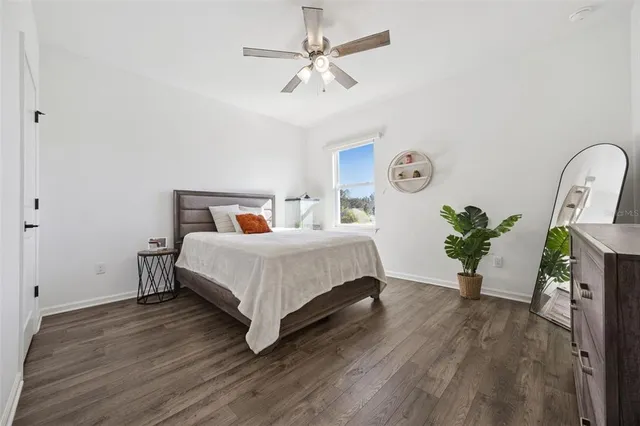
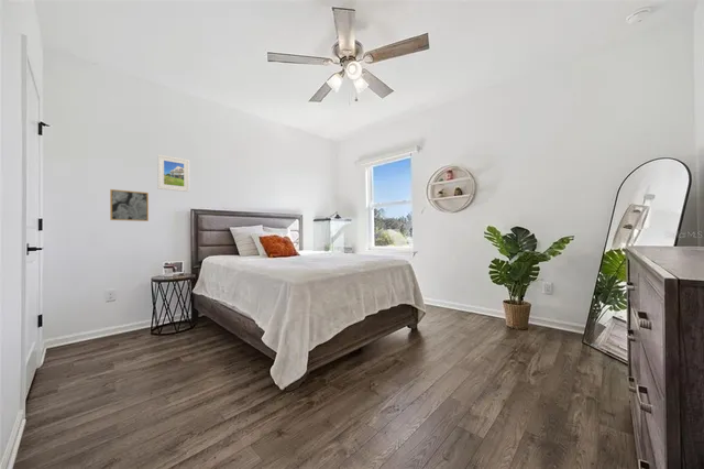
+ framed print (174, 173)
+ wall art (130, 206)
